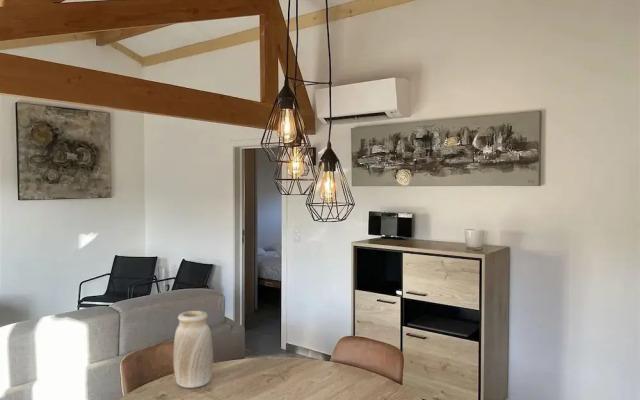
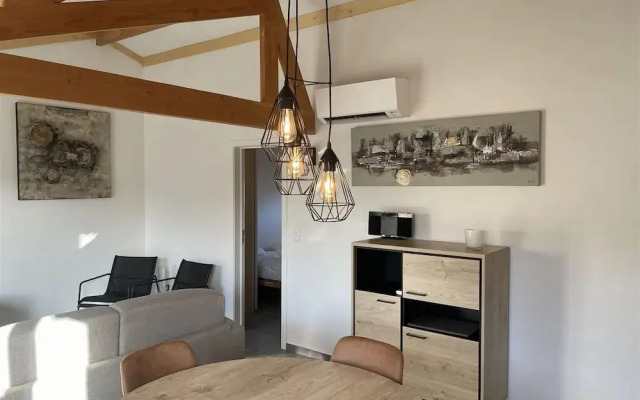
- vase (193, 348)
